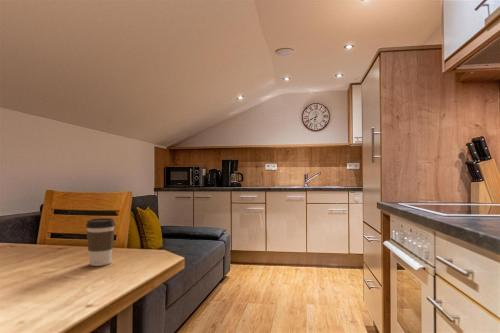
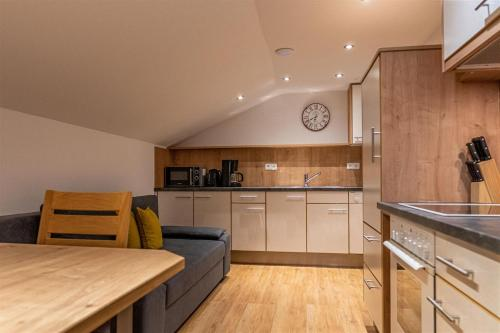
- coffee cup (100, 241)
